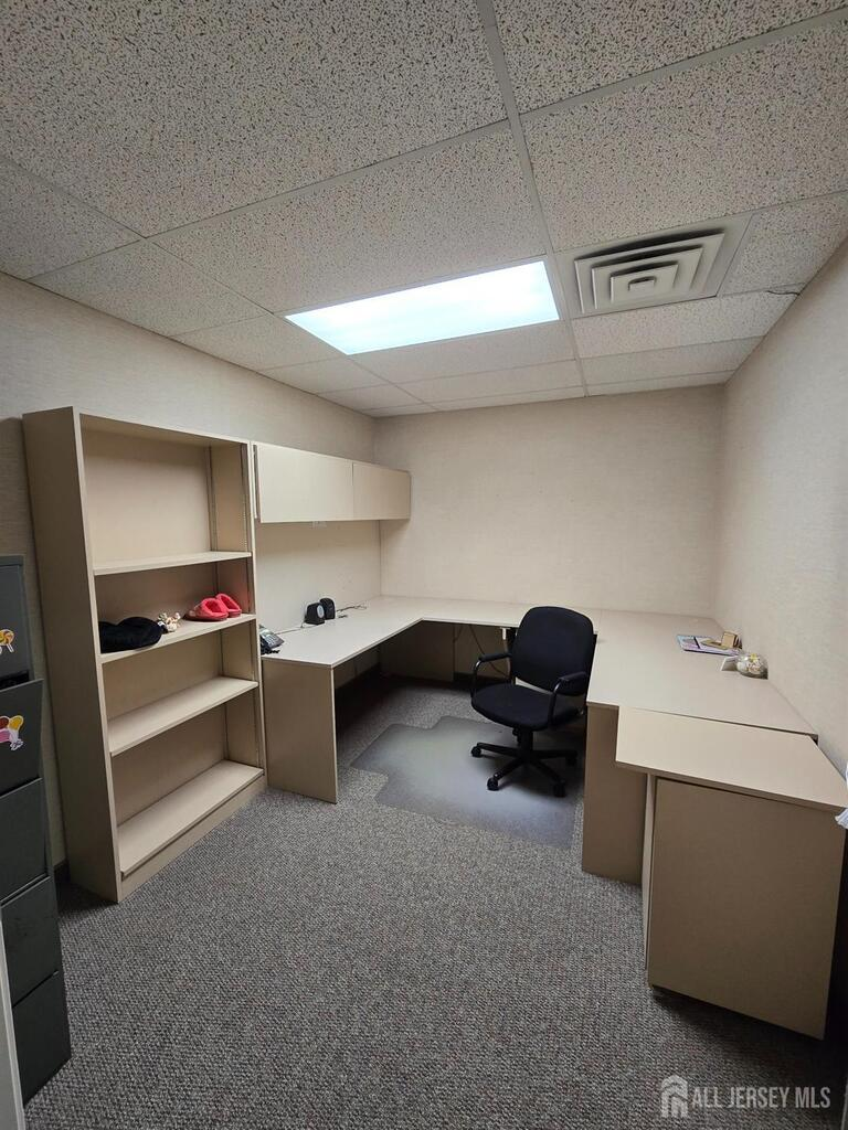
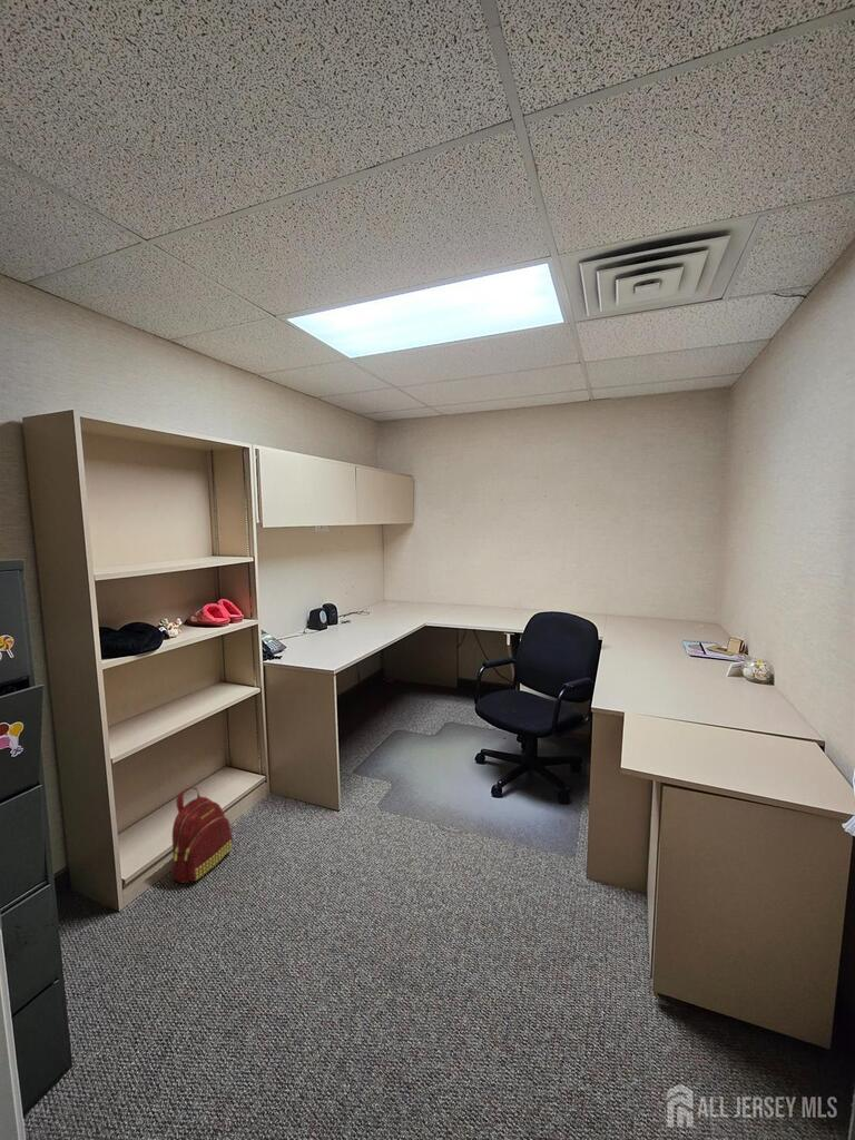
+ backpack (198, 828)
